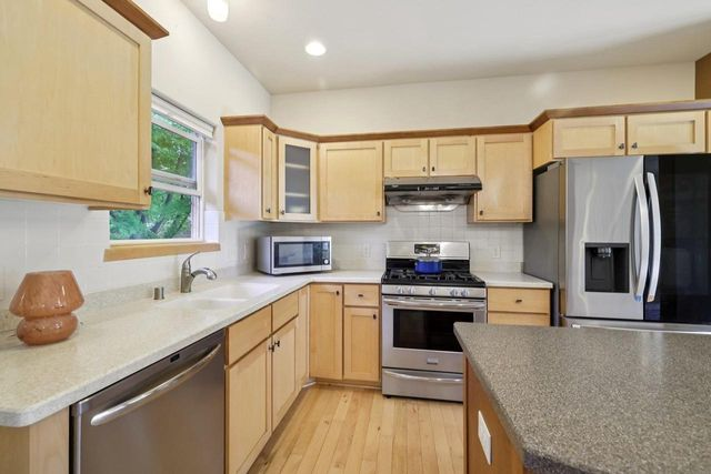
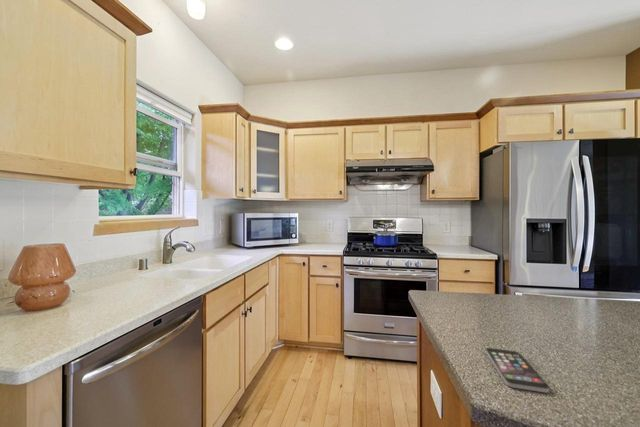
+ smartphone (513, 367)
